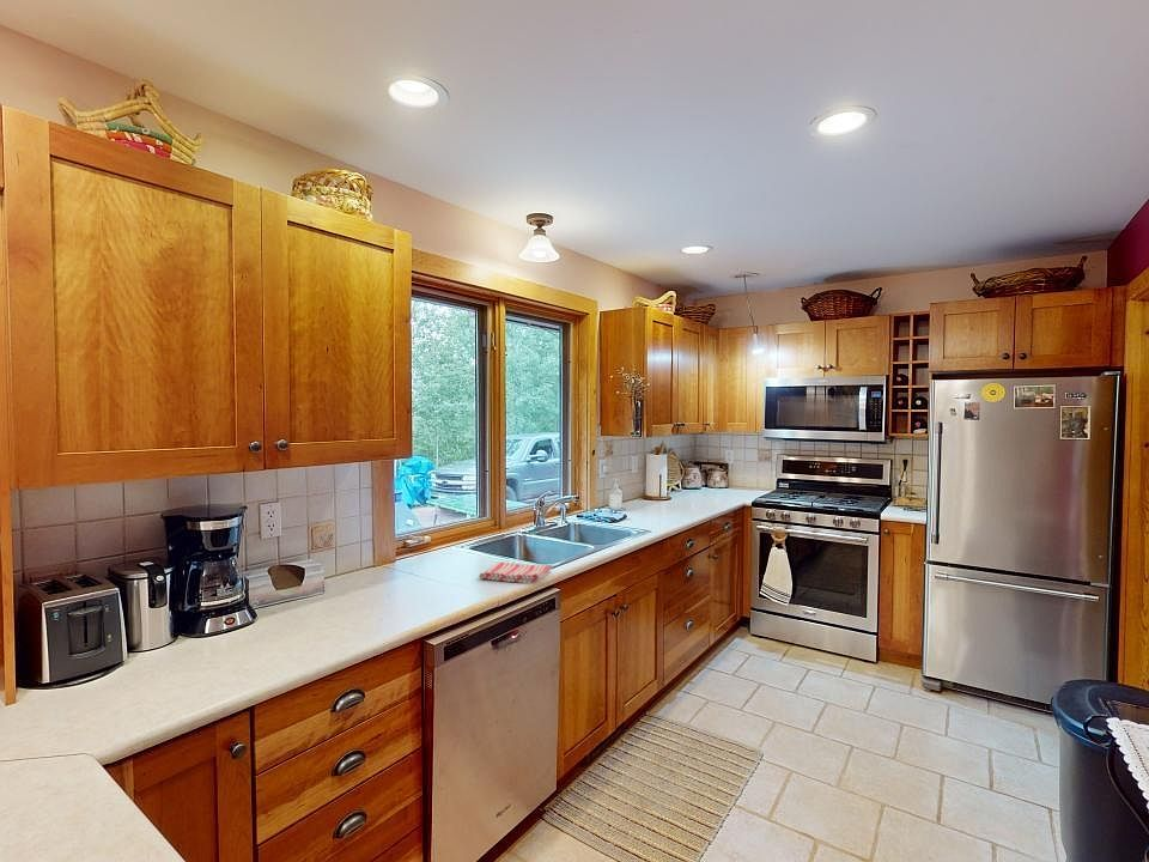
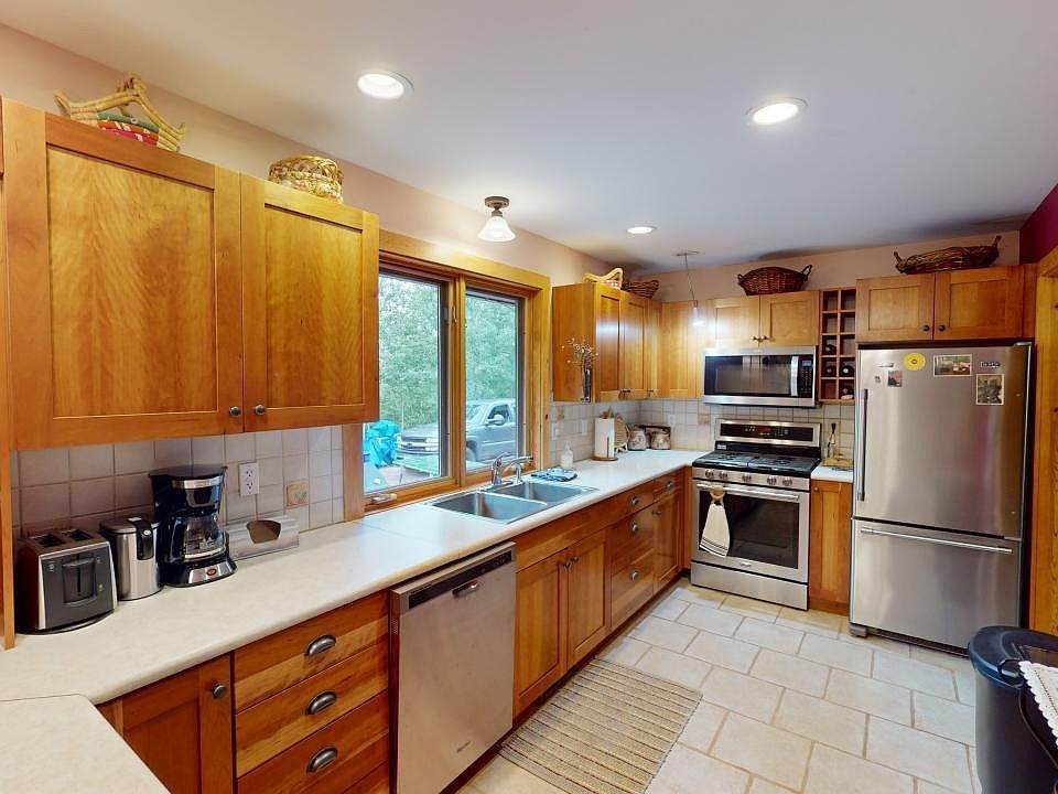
- dish towel (516, 570)
